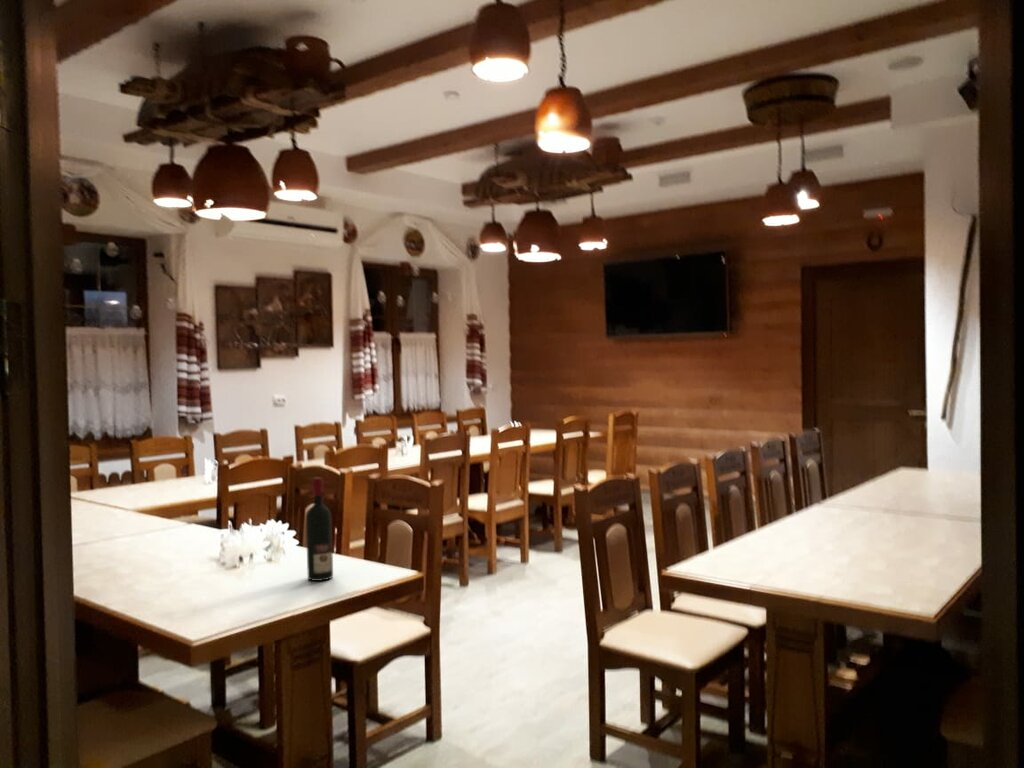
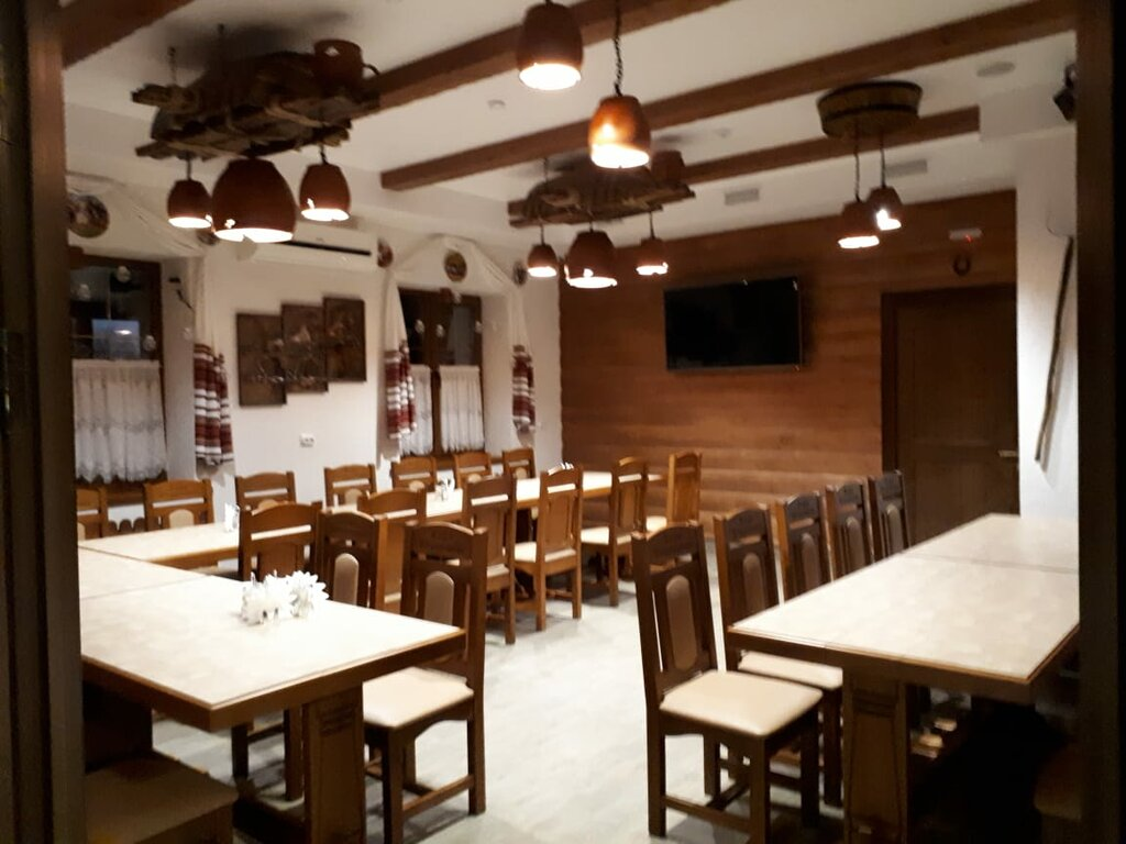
- alcohol (318, 527)
